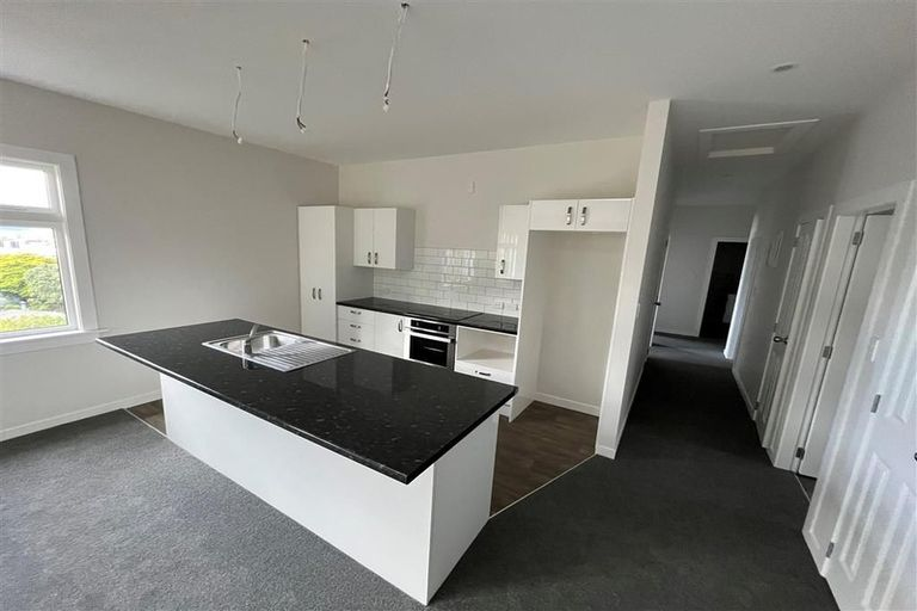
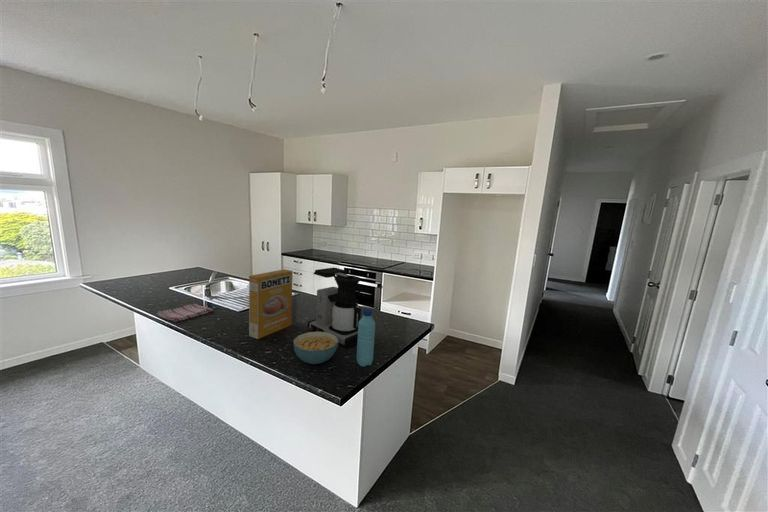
+ cereal box (271, 302)
+ water bottle (366, 337)
+ cereal bowl (315, 350)
+ dish towel (186, 311)
+ coffee maker (339, 304)
